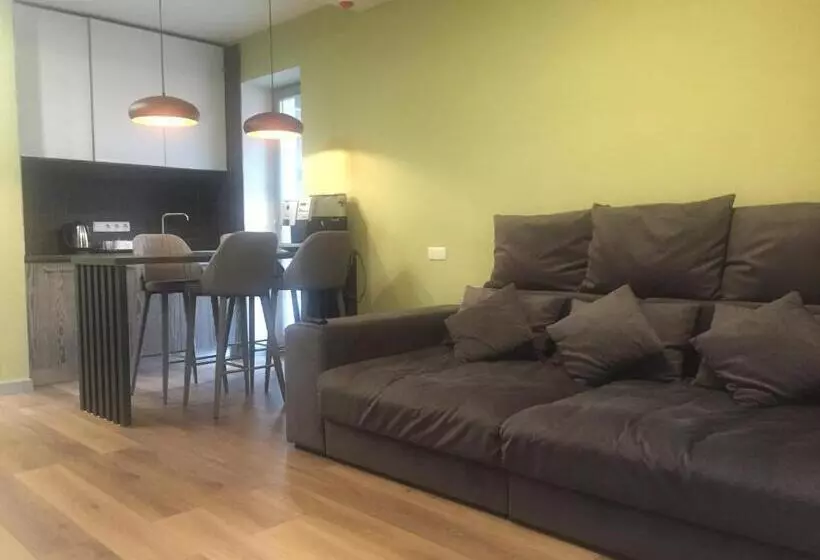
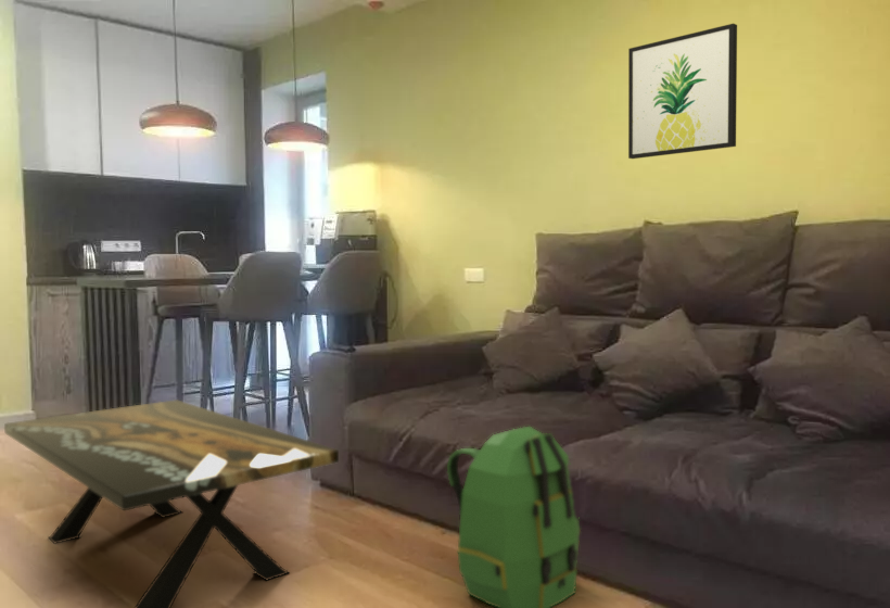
+ coffee table (158, 494)
+ backpack (513, 507)
+ wall art (679, 94)
